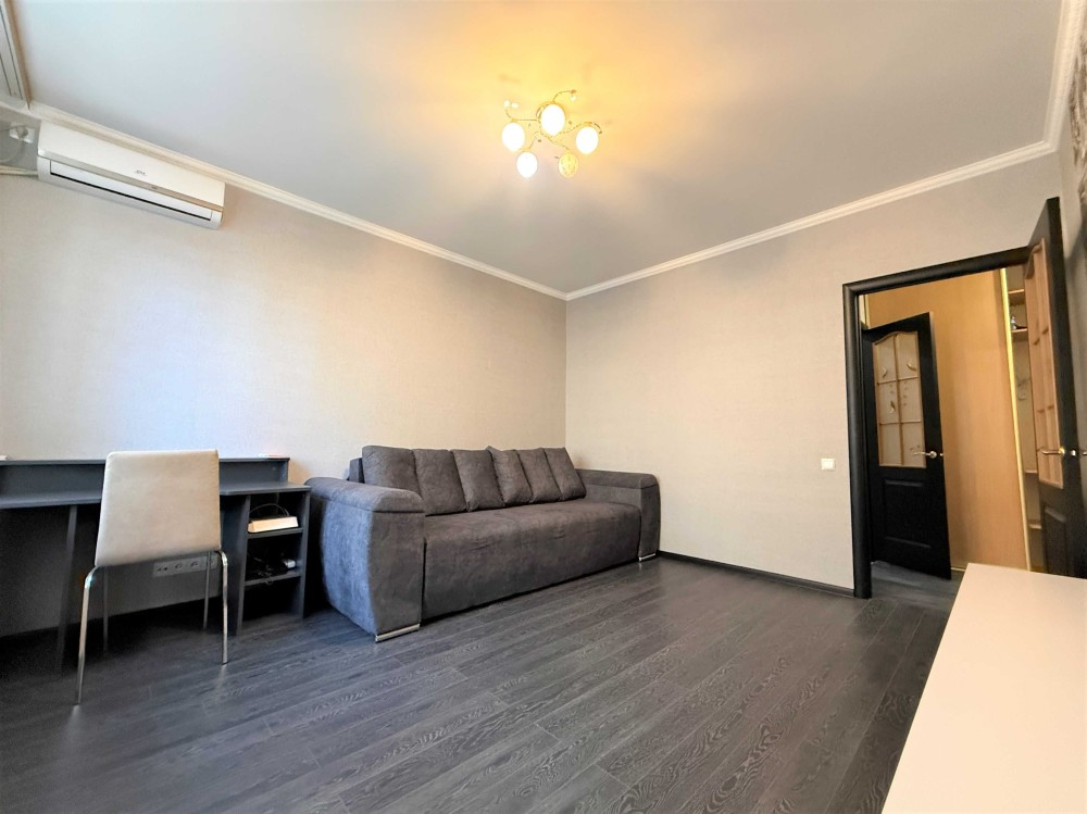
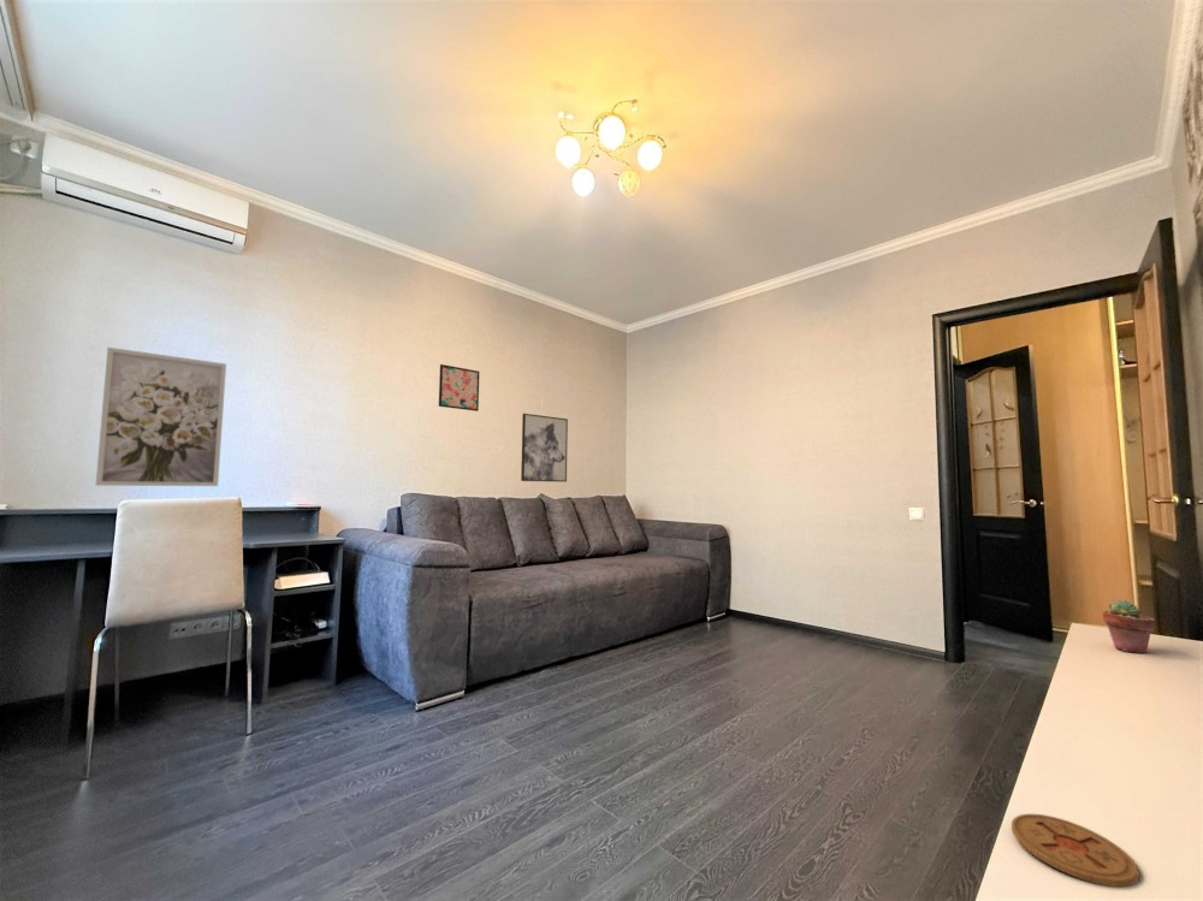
+ potted succulent (1128, 624)
+ wall art (460, 387)
+ wall art (545, 449)
+ coaster (1071, 847)
+ wall art (165, 420)
